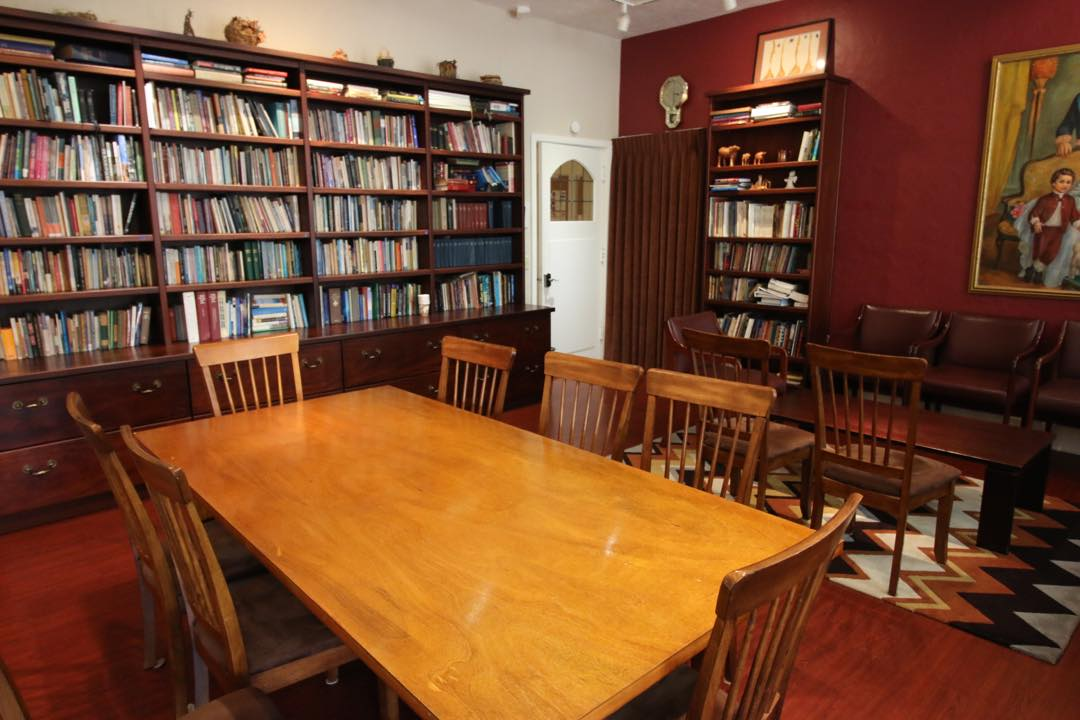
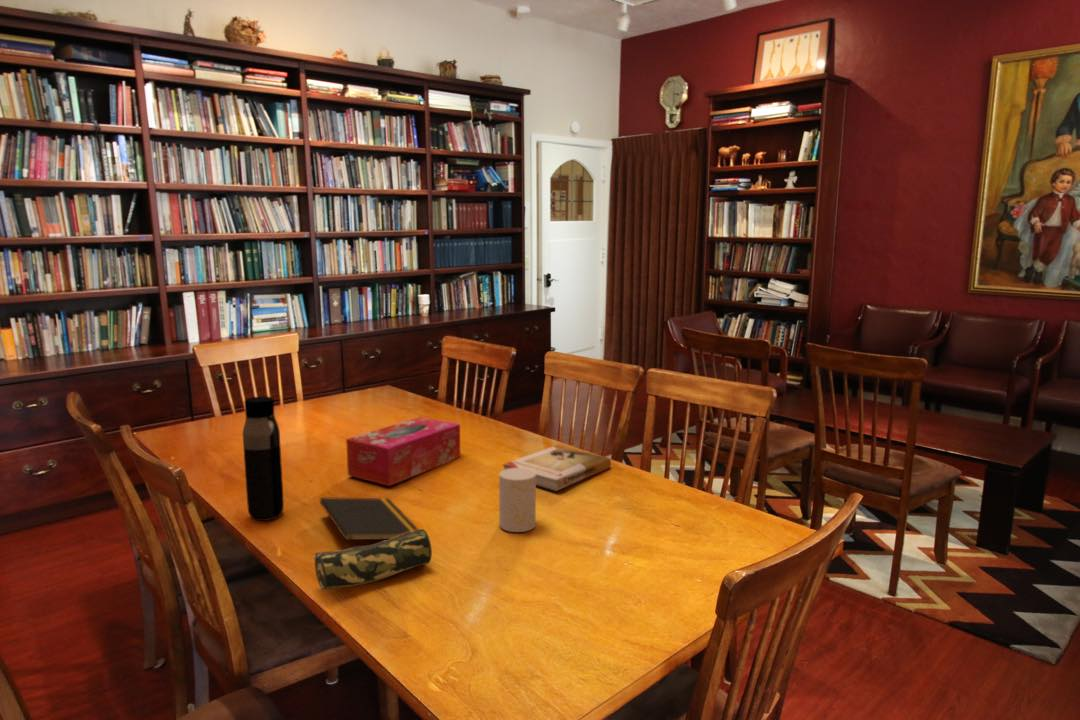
+ cup (517, 499)
+ water bottle (262, 458)
+ pencil case (371, 560)
+ tissue box (406, 448)
+ book (557, 466)
+ notepad (369, 517)
